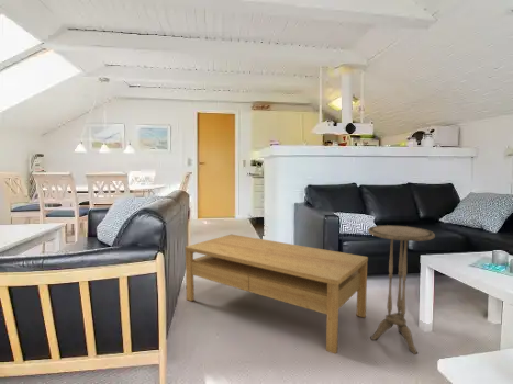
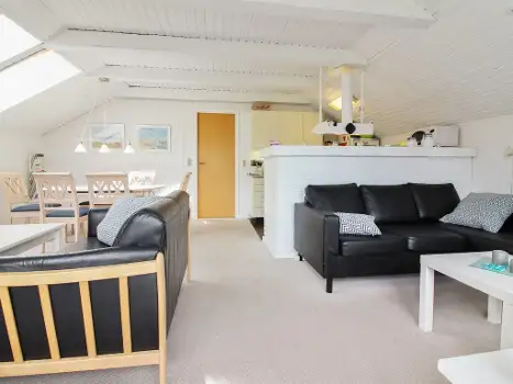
- coffee table (270, 279)
- side table (399, 286)
